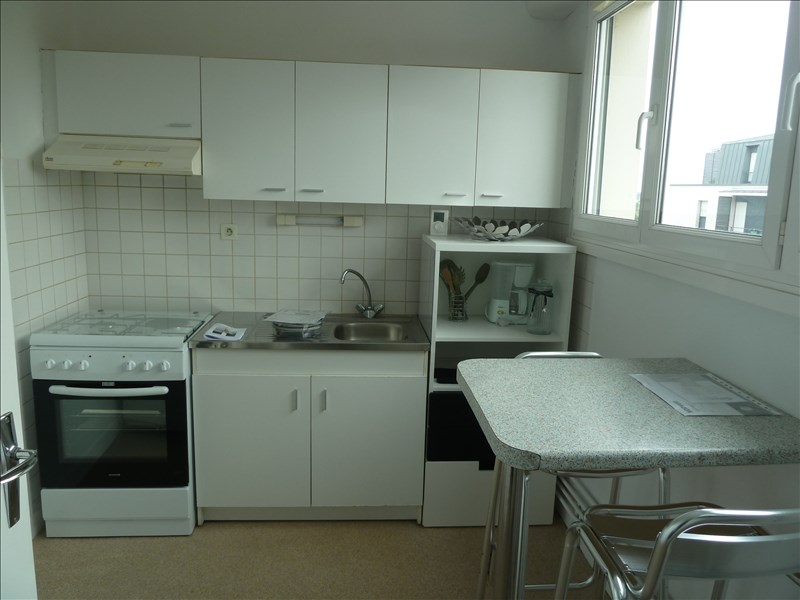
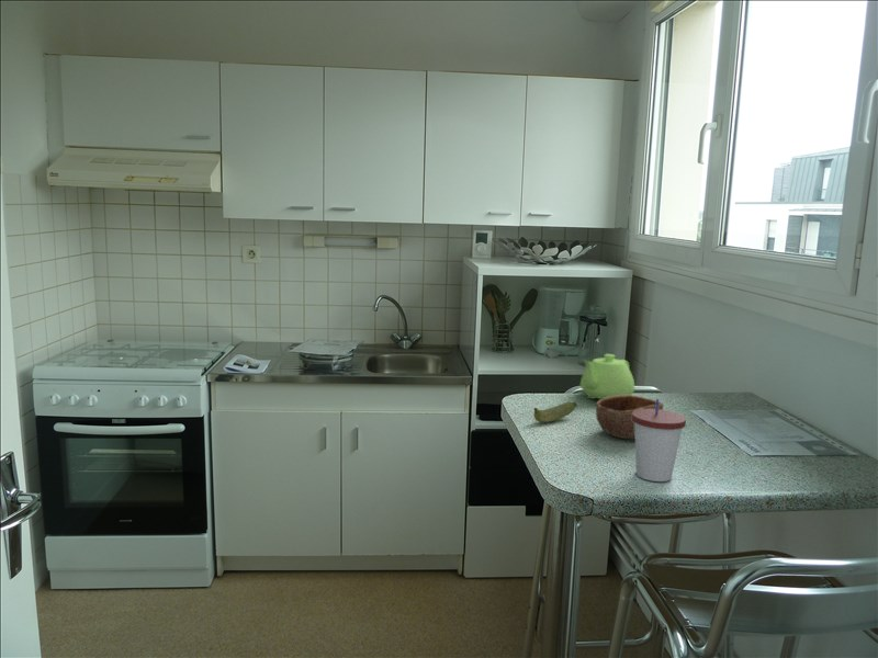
+ banana (553, 411)
+ bowl (628, 417)
+ teapot (606, 376)
+ cup (656, 438)
